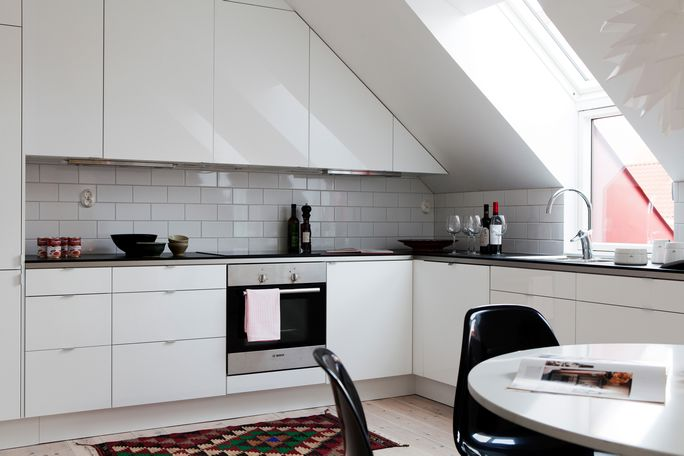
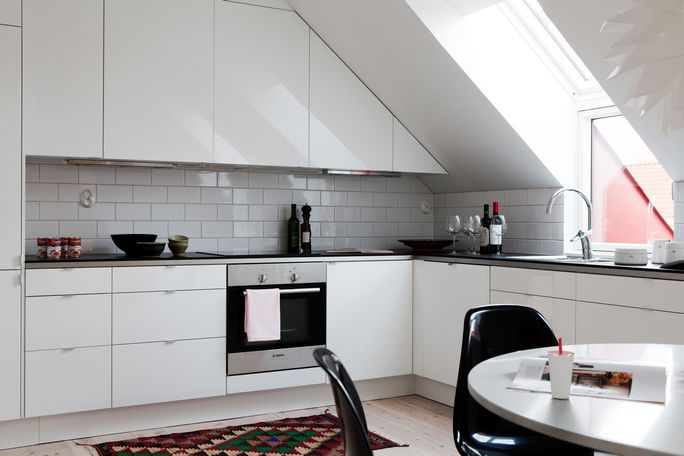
+ cup (560, 367)
